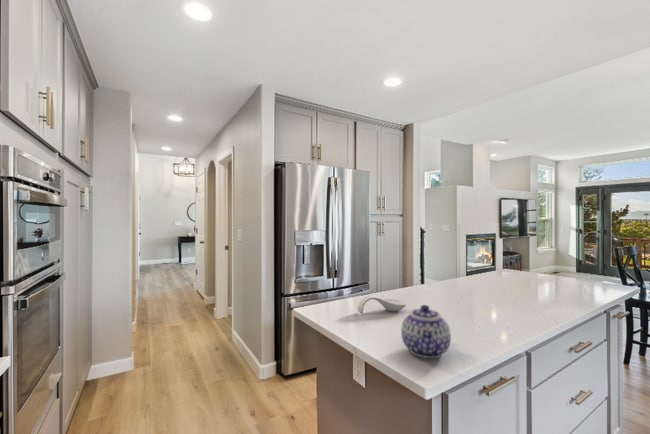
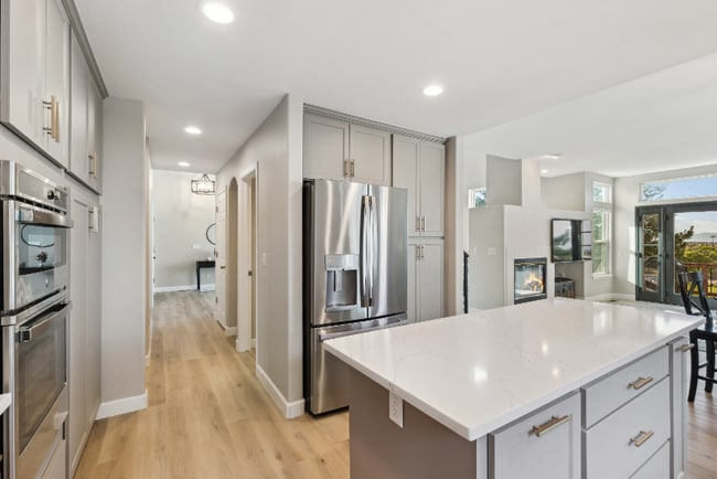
- spoon rest (382, 303)
- teapot (425, 328)
